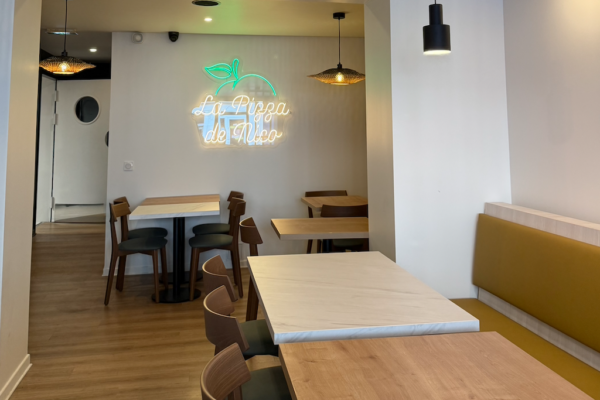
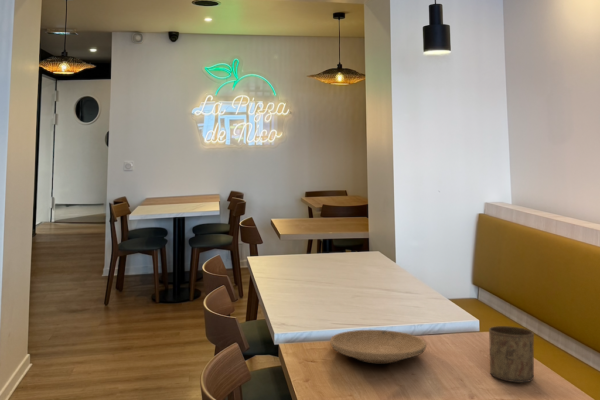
+ plate (377, 348)
+ cup (511, 353)
